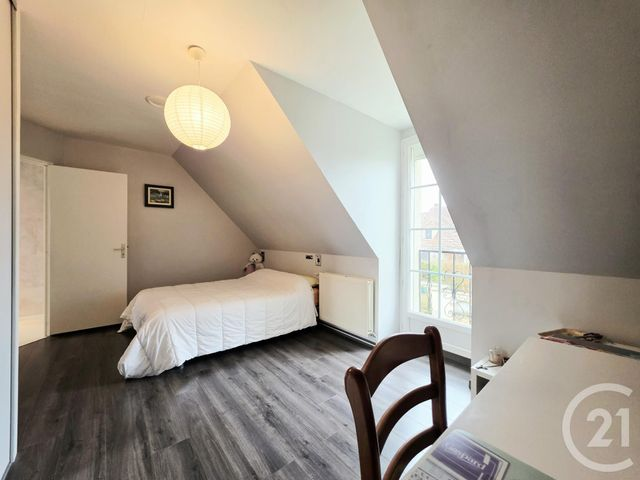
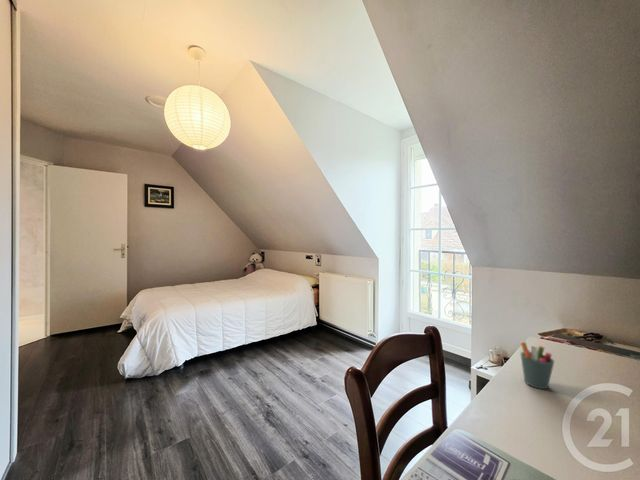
+ pen holder (536, 363)
